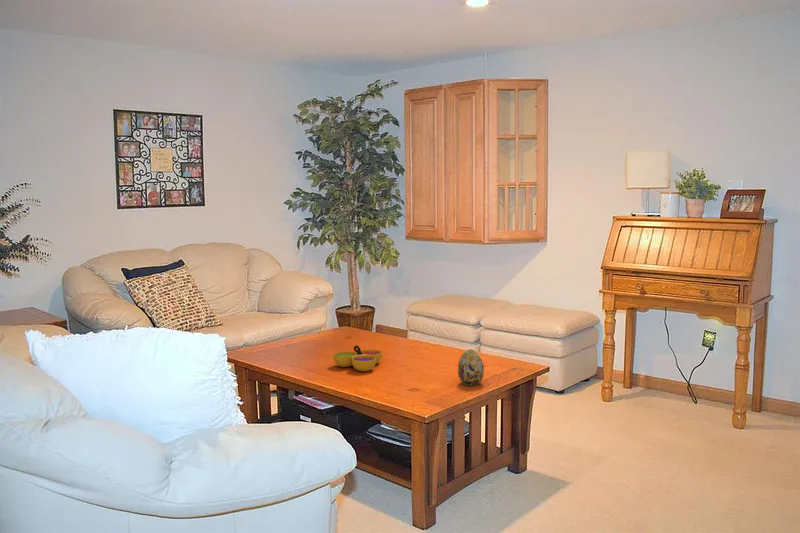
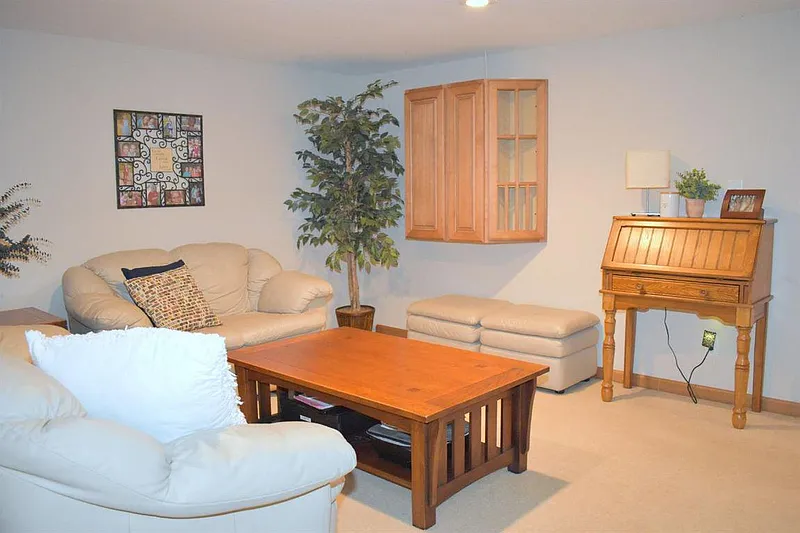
- decorative bowl (362, 355)
- decorative egg (470, 366)
